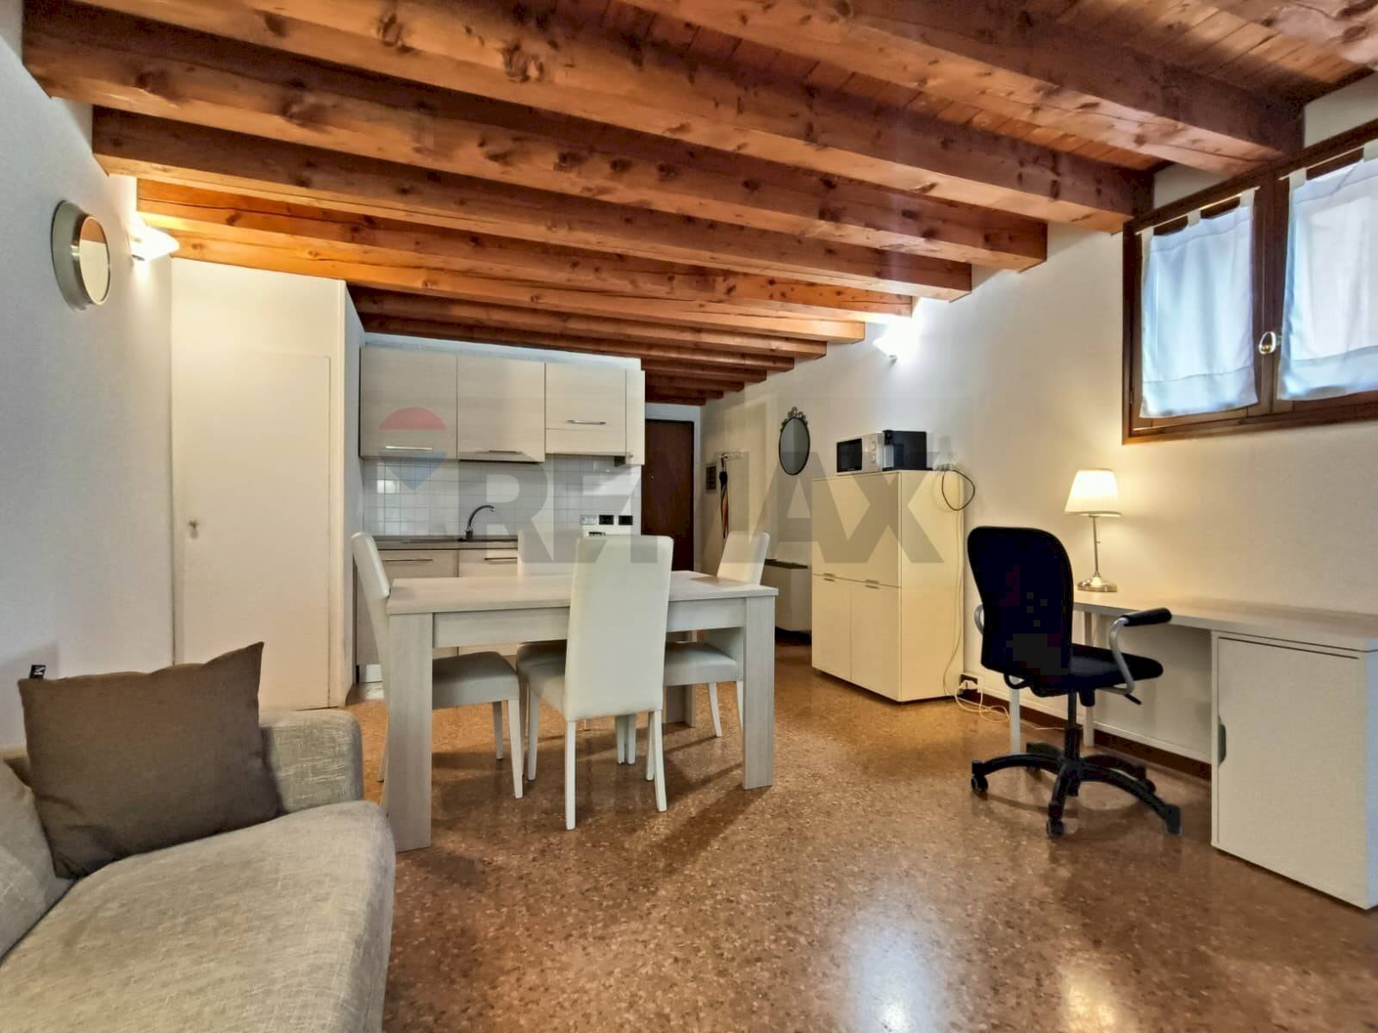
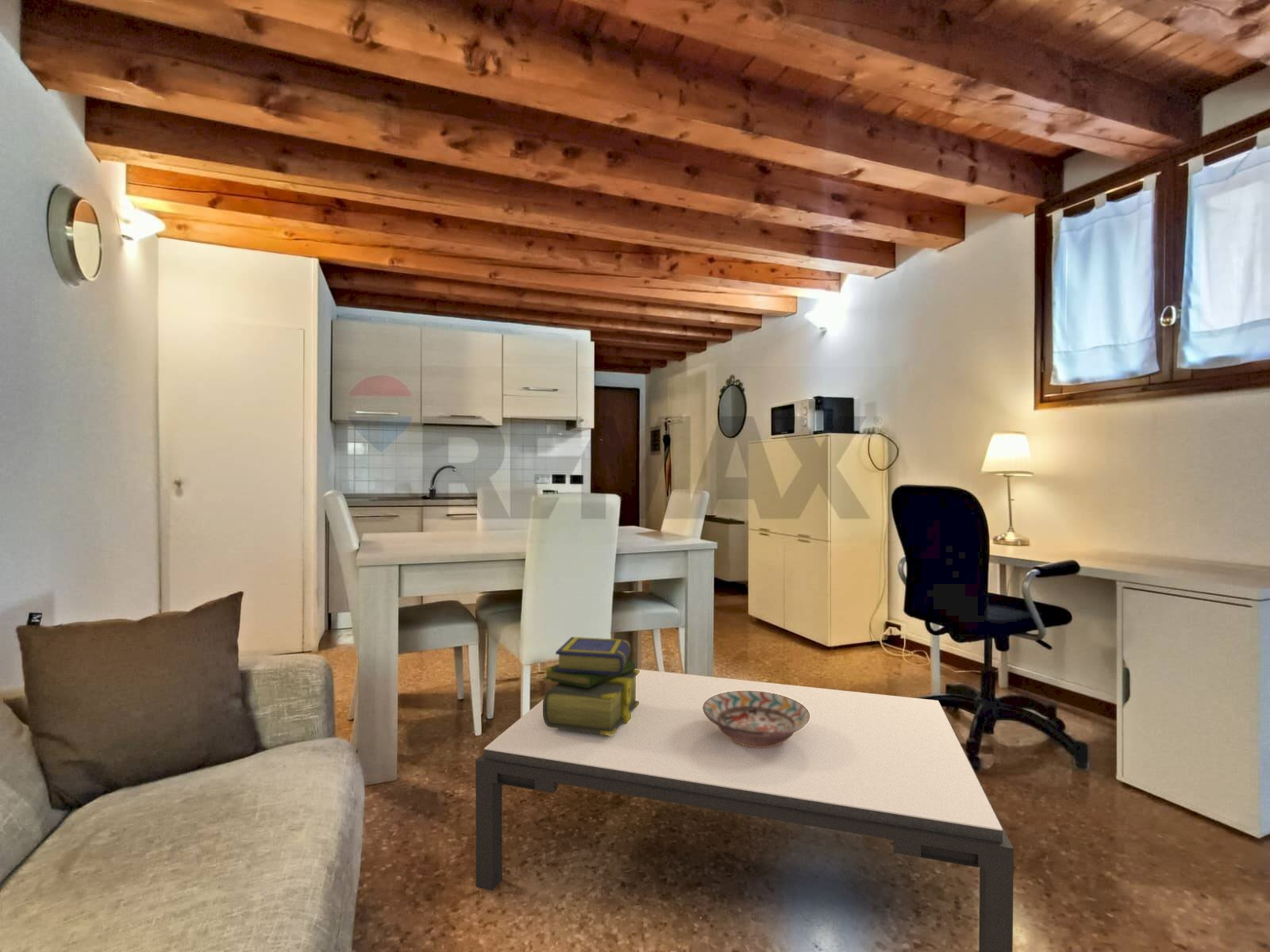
+ decorative bowl (755, 722)
+ stack of books (592, 678)
+ coffee table (732, 784)
